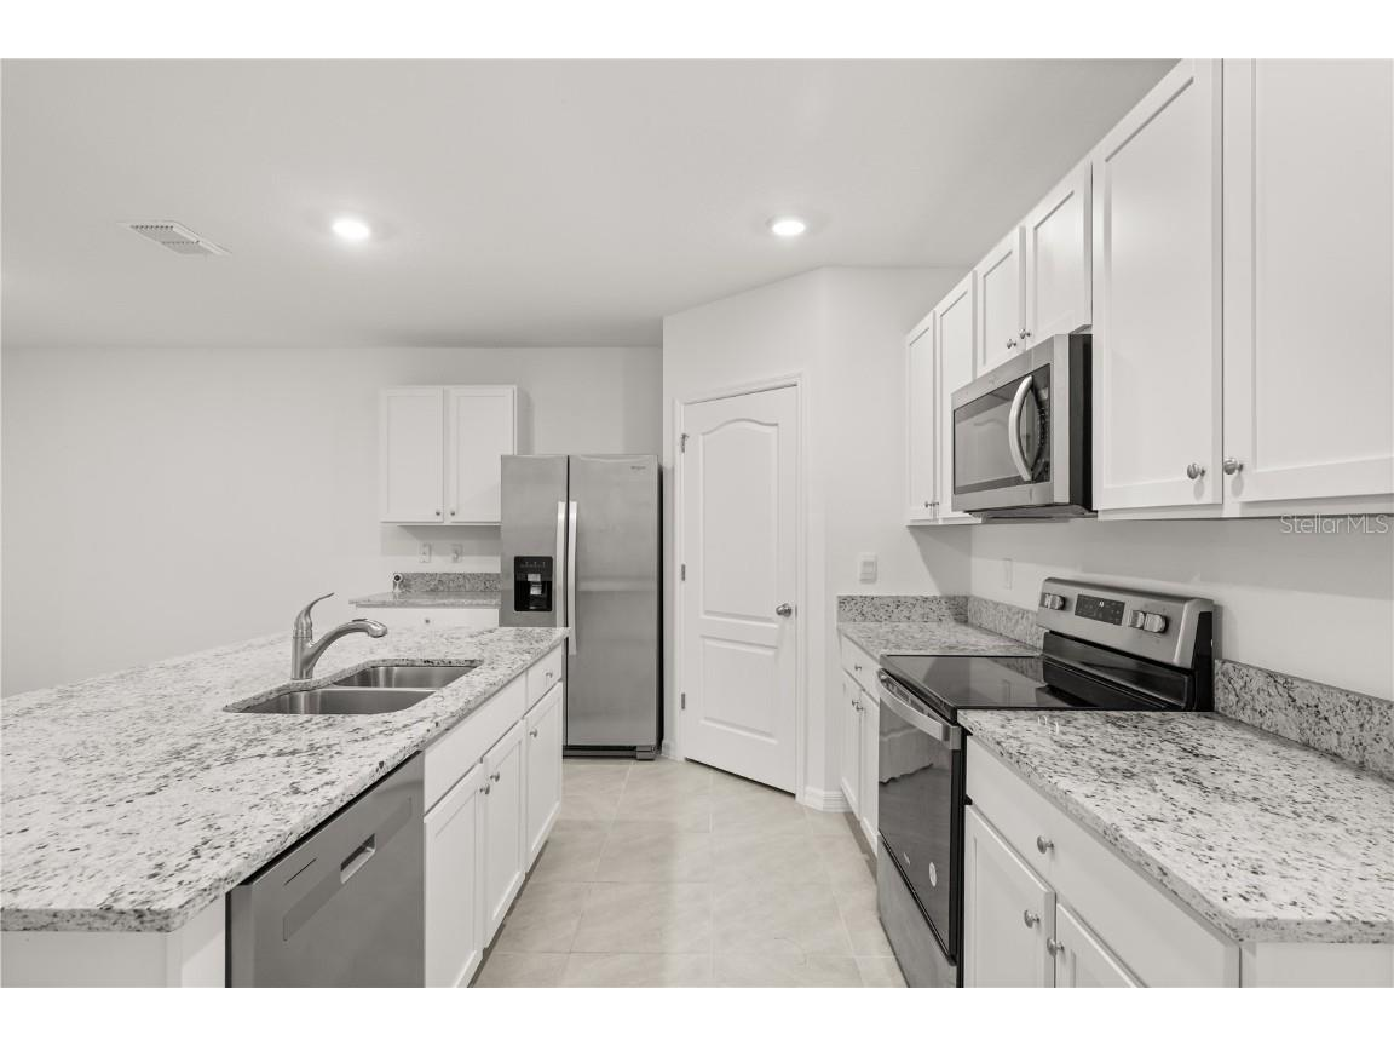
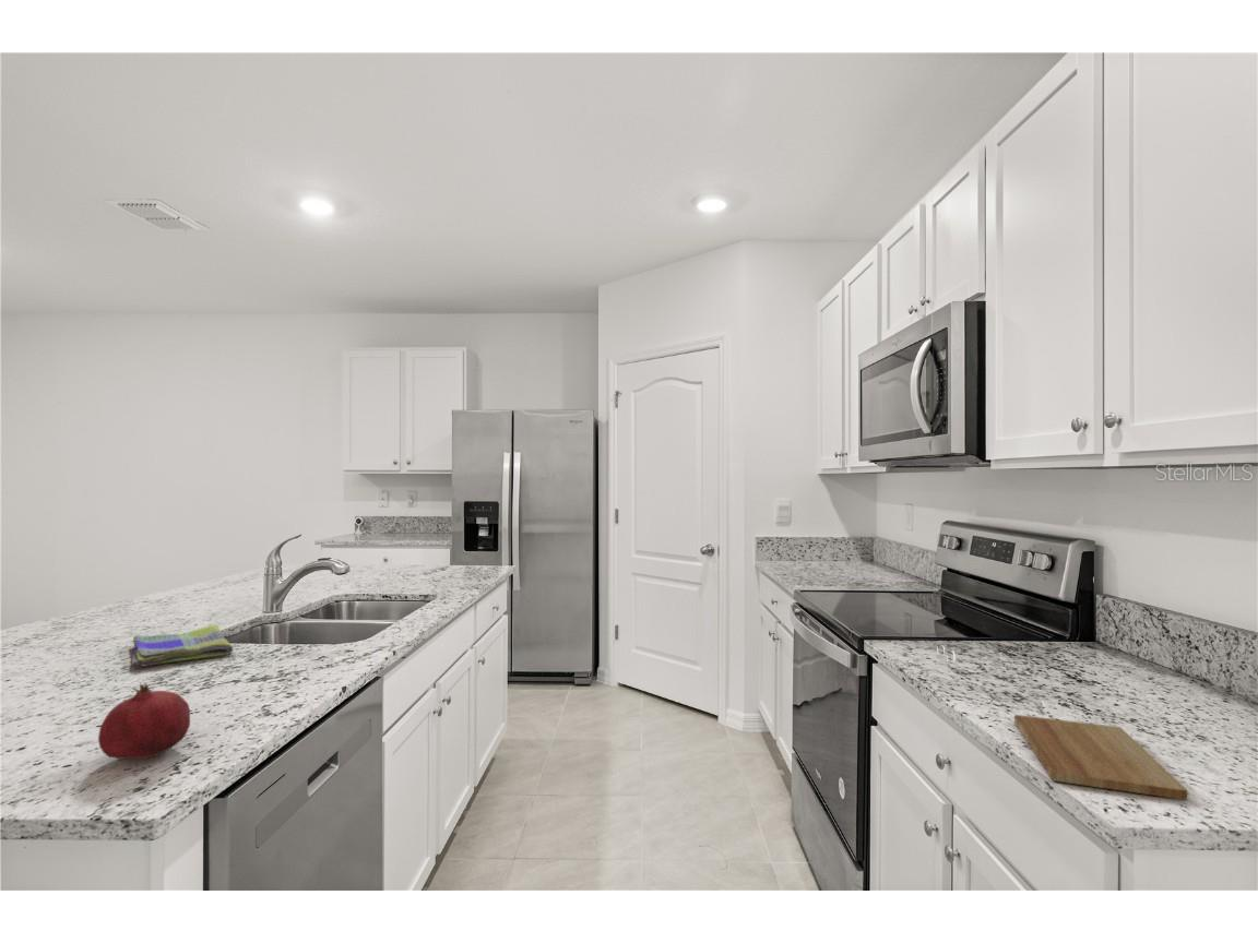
+ dish towel (181, 644)
+ cutting board (1089, 751)
+ fruit (146, 718)
